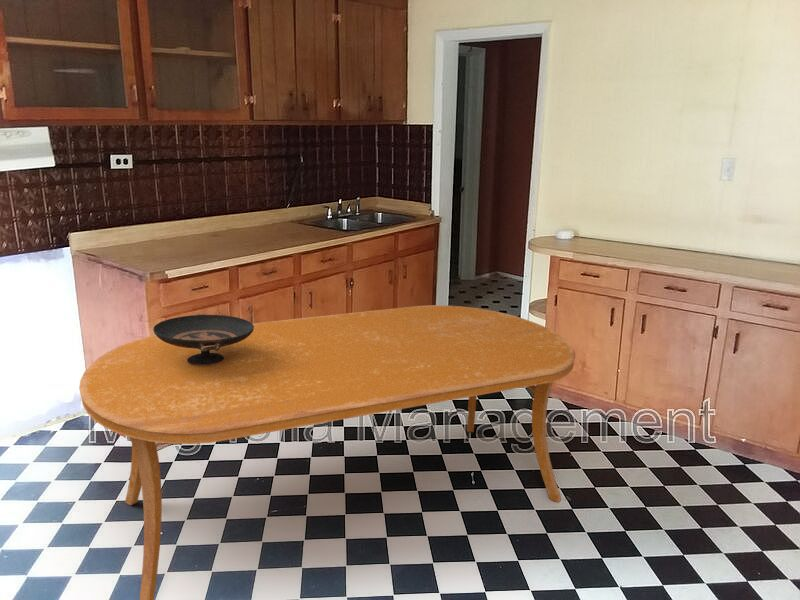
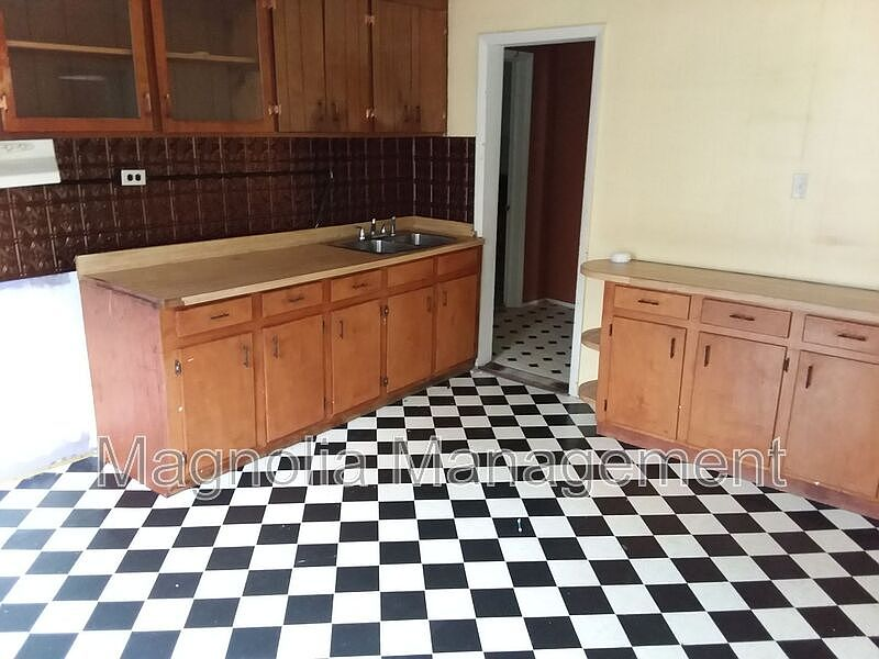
- dining table (346, 418)
- decorative bowl (205, 342)
